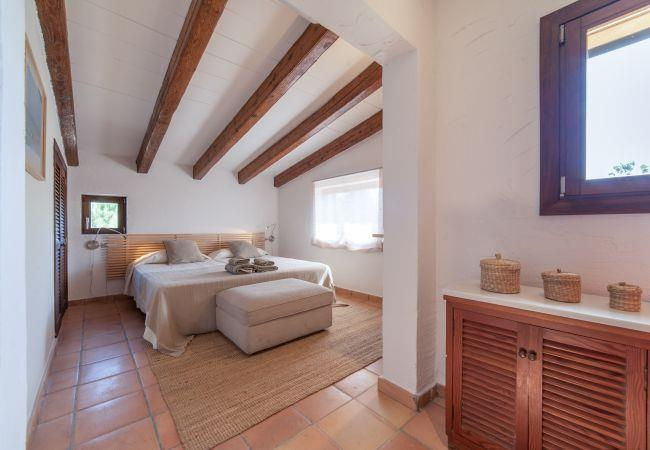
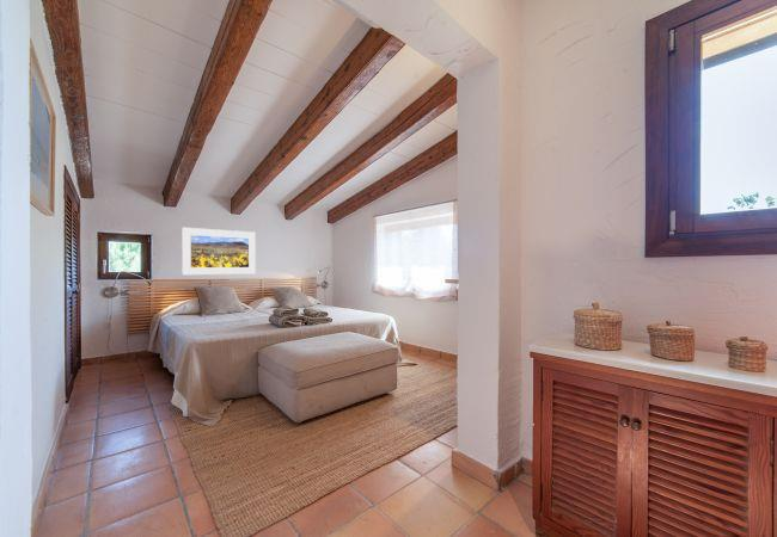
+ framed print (221, 252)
